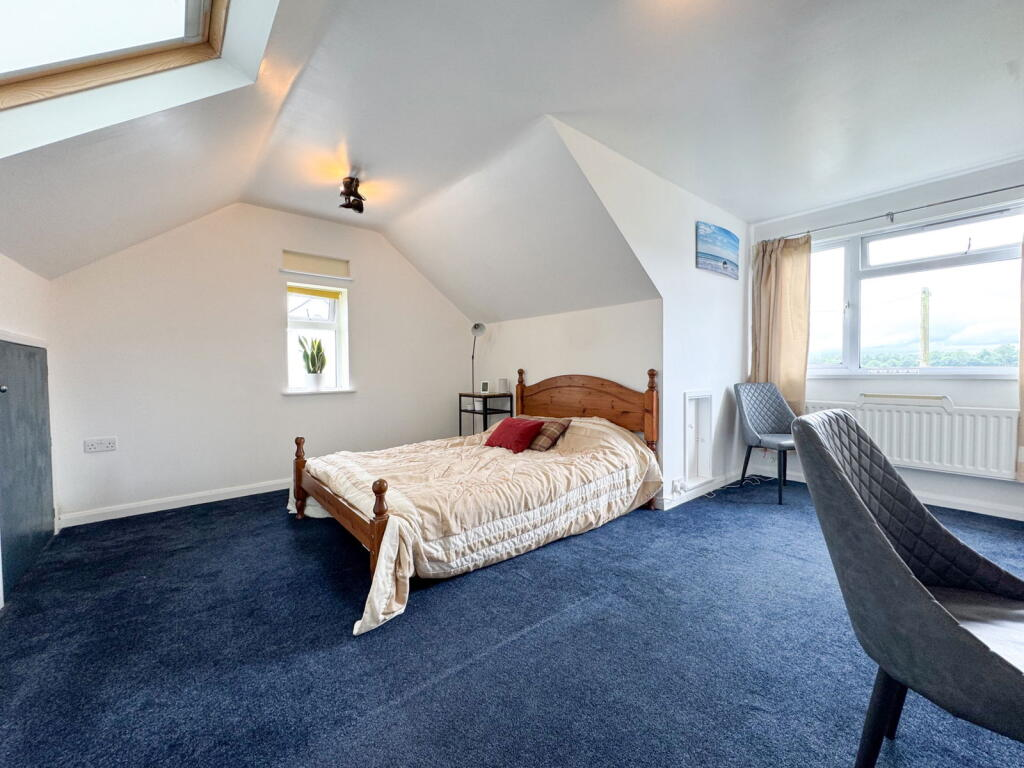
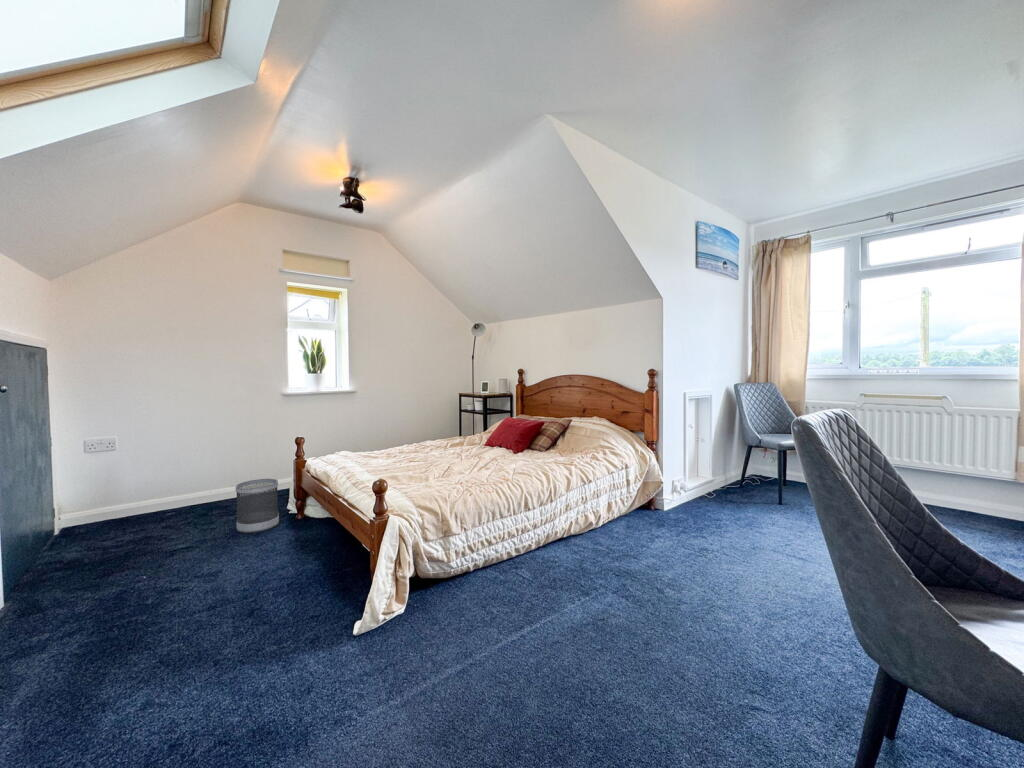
+ wastebasket (257, 504)
